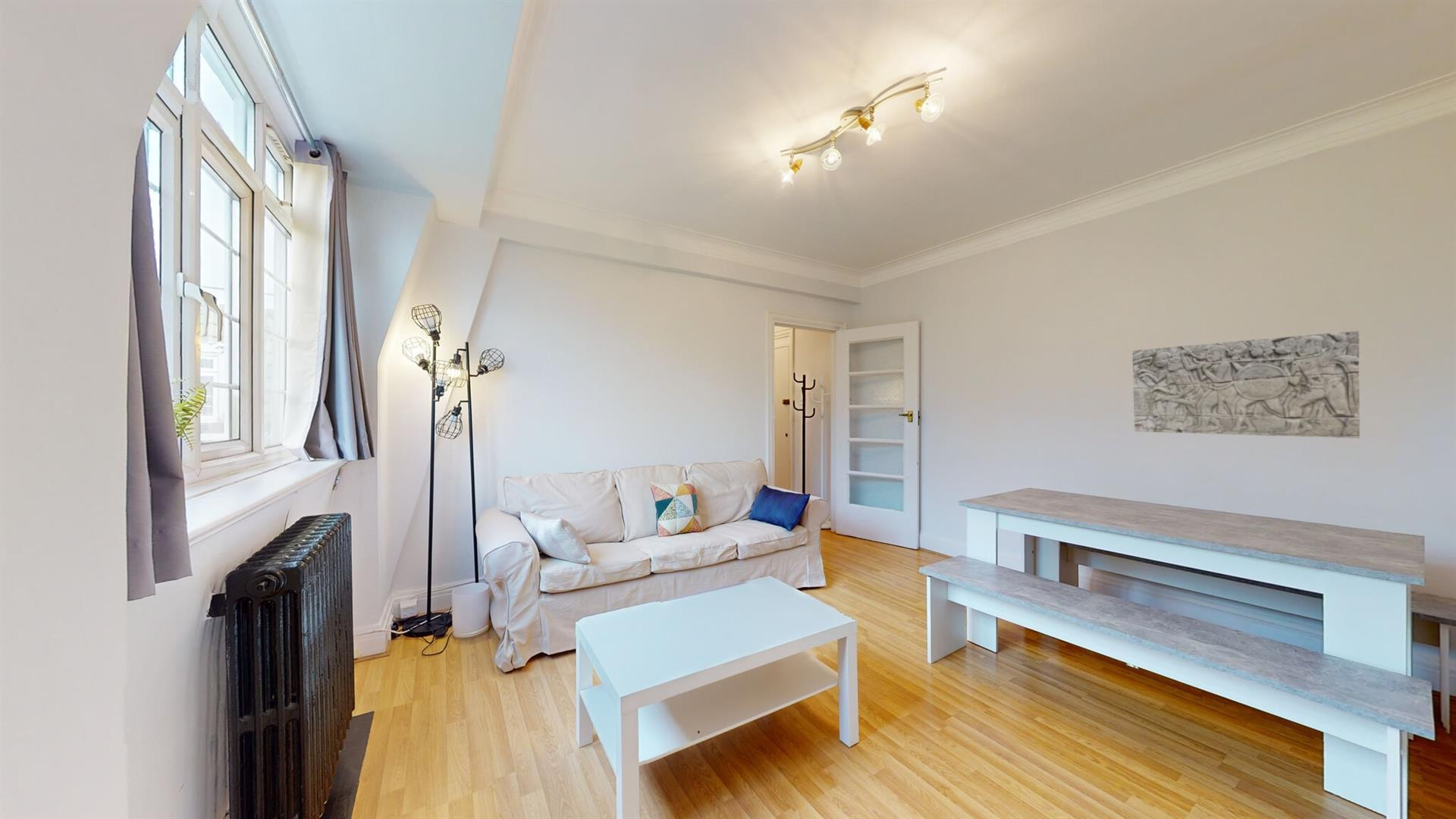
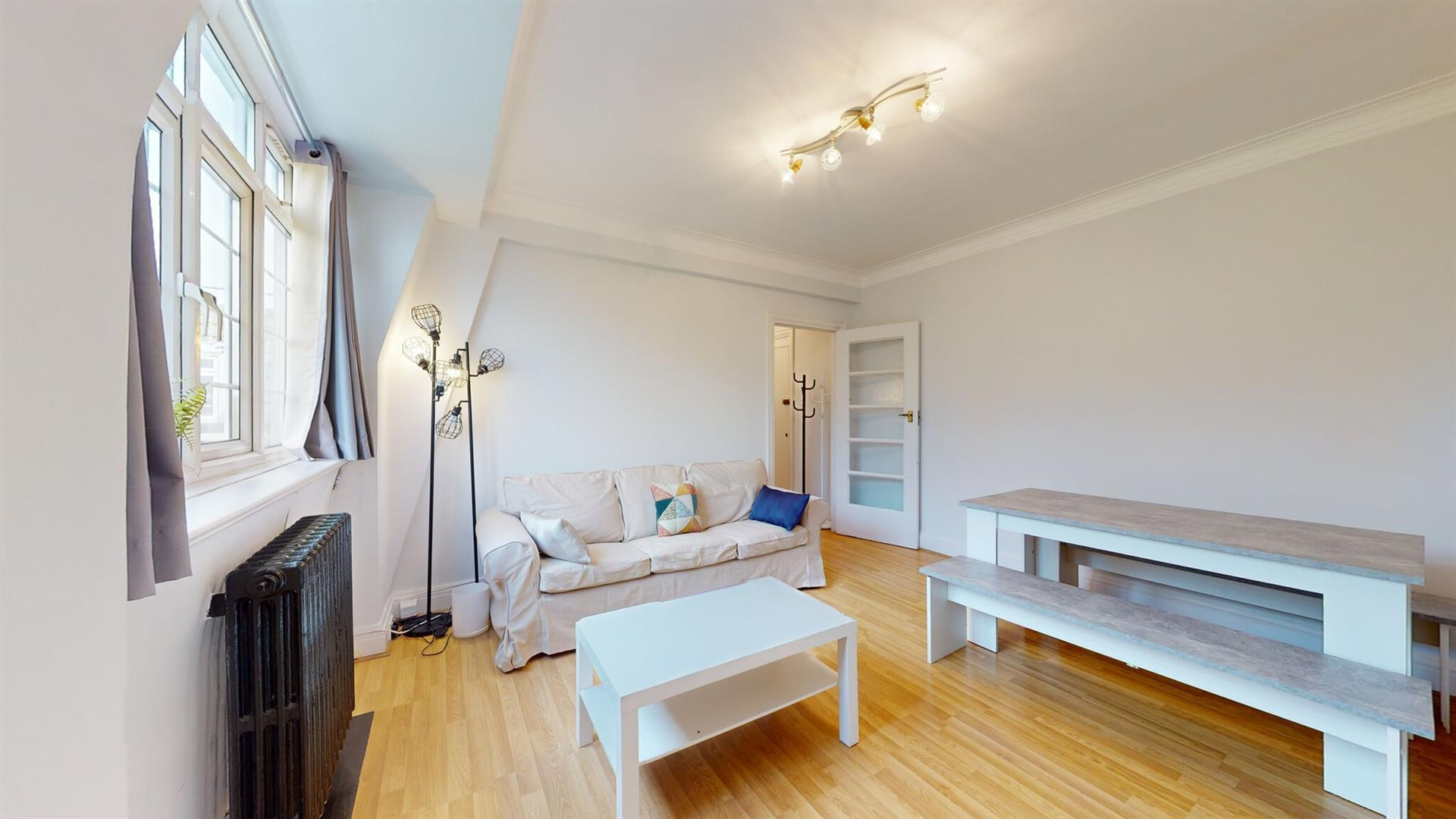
- stone relief (1230, 388)
